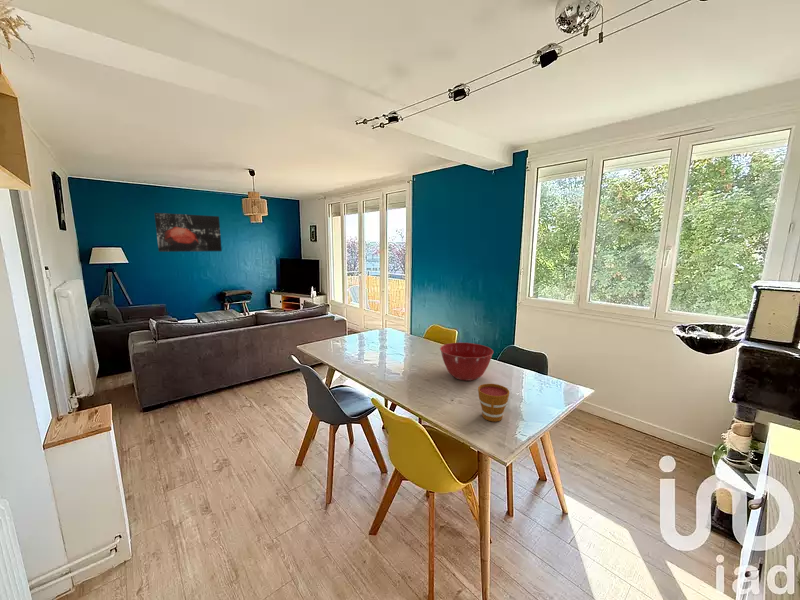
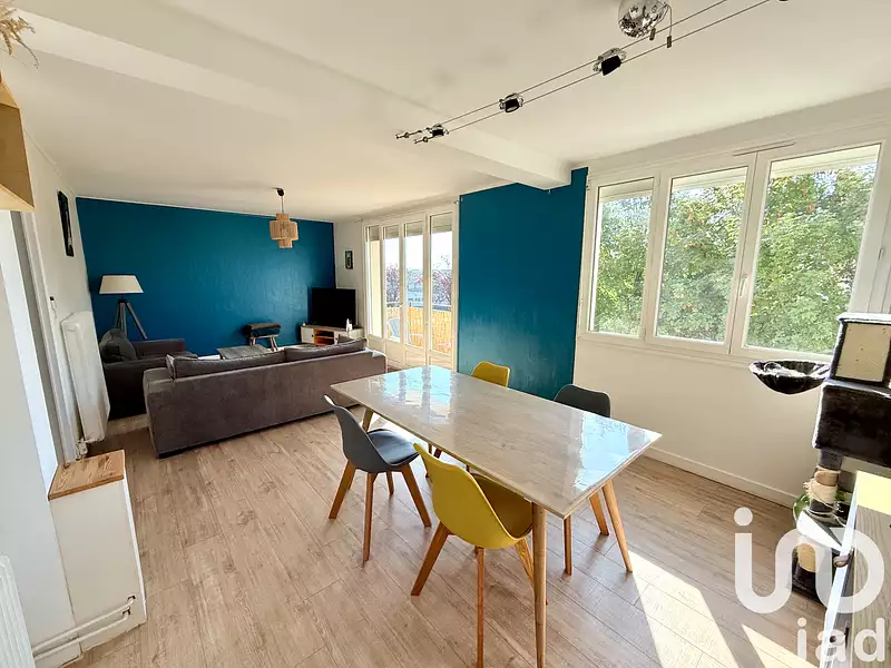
- mixing bowl (465, 362)
- cup (493, 404)
- wall art (190, 233)
